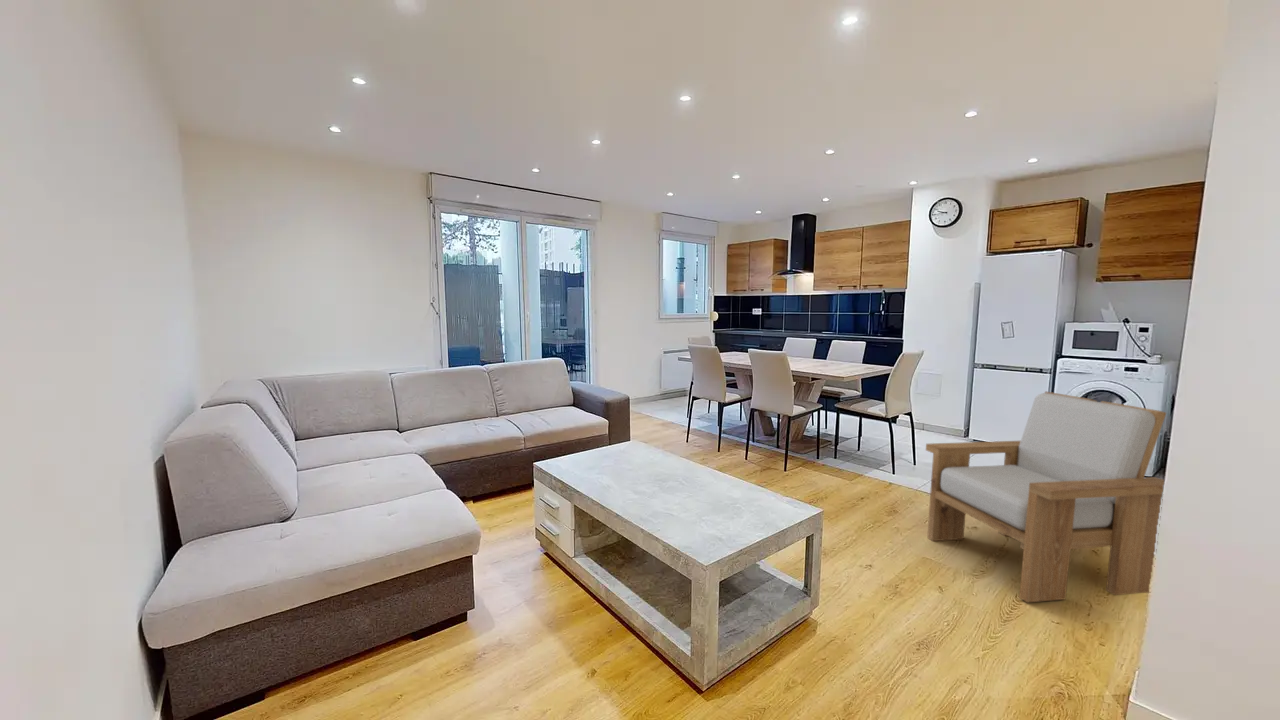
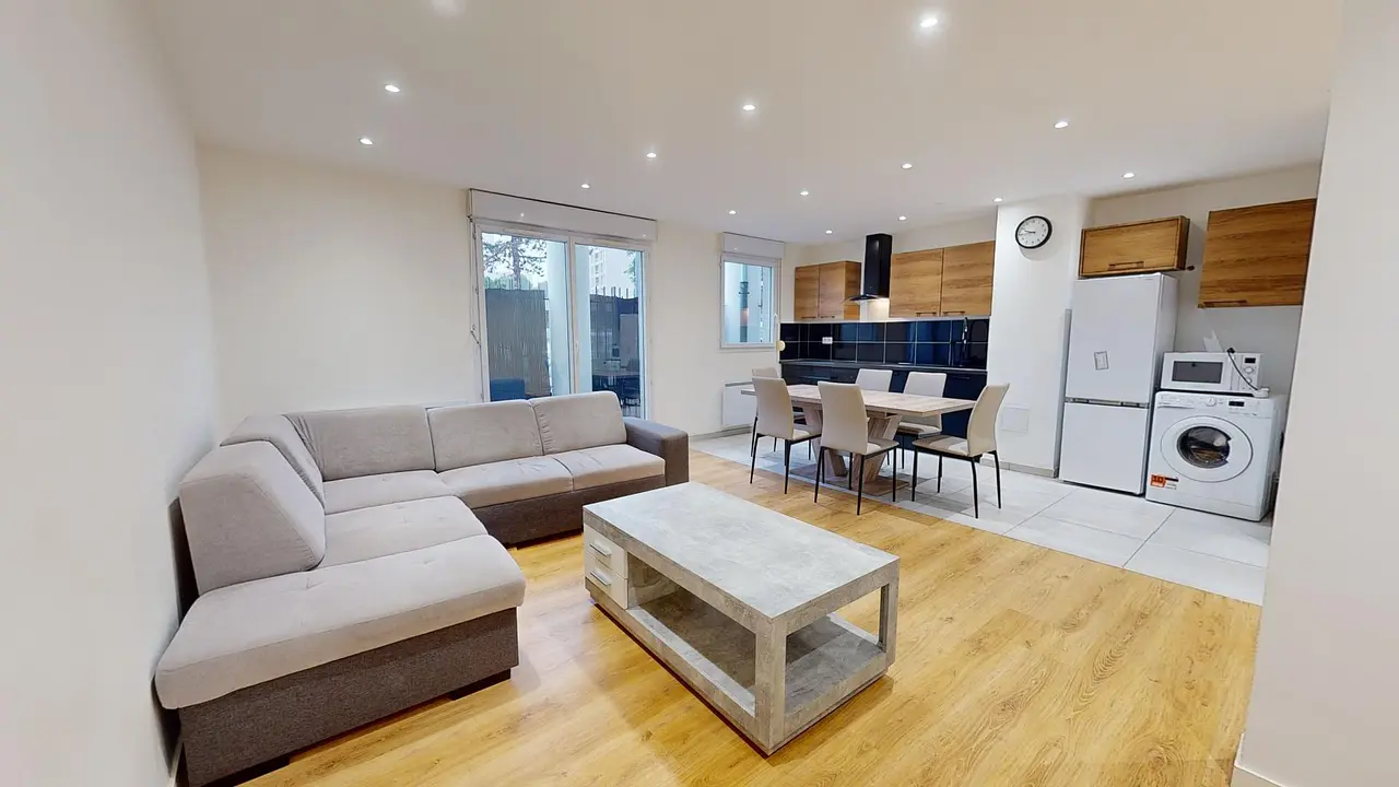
- armchair (1036, 482)
